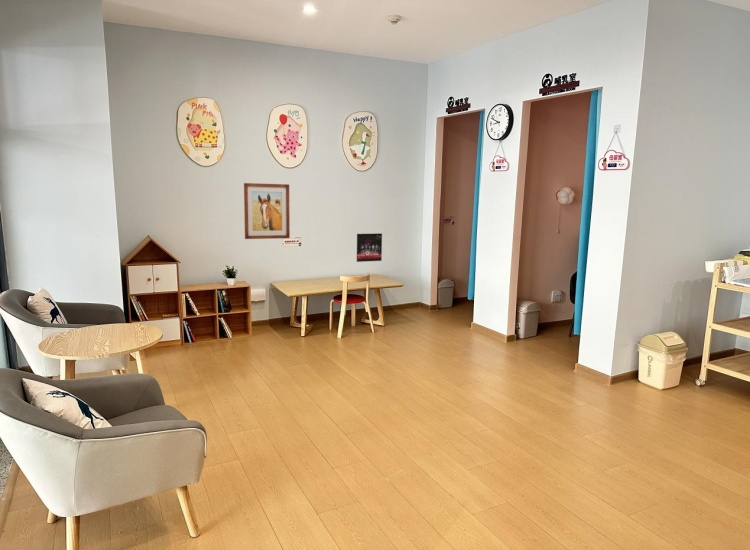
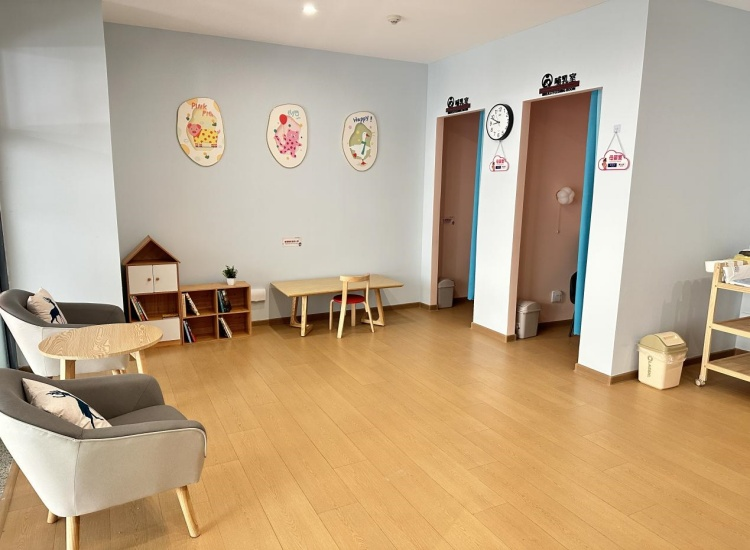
- album cover (369, 247)
- wall art (267, 211)
